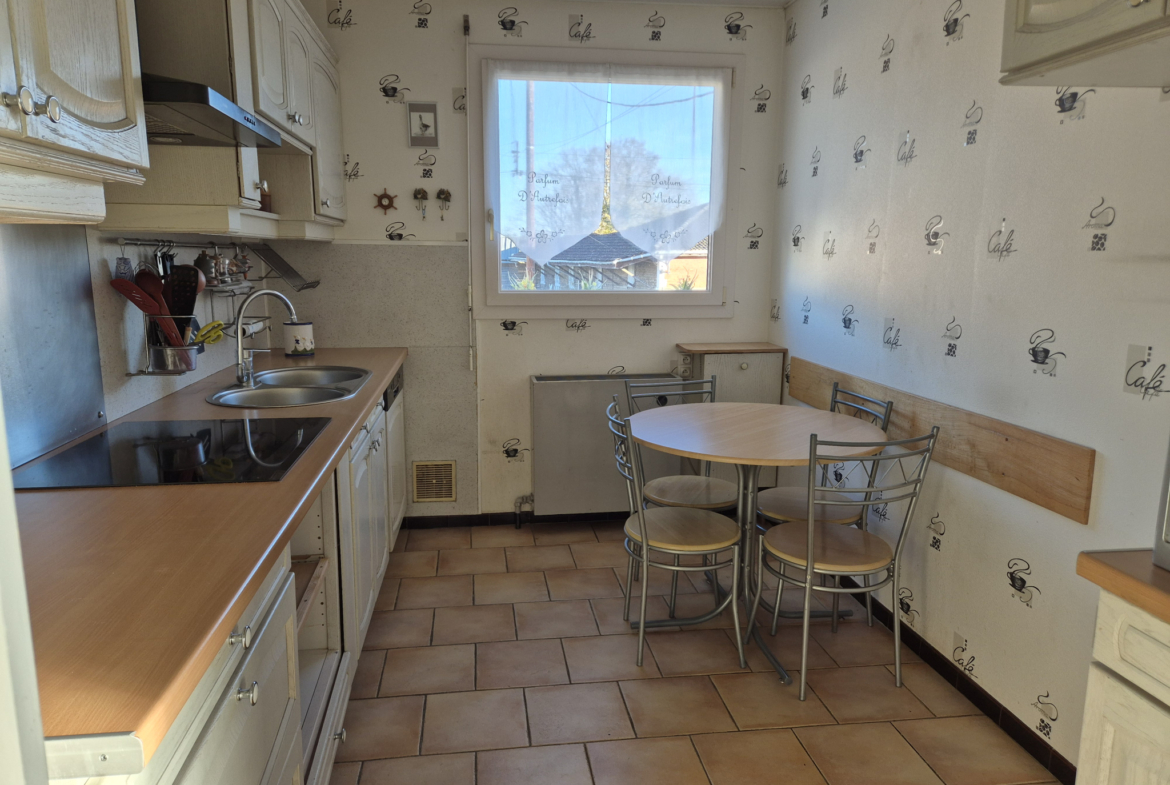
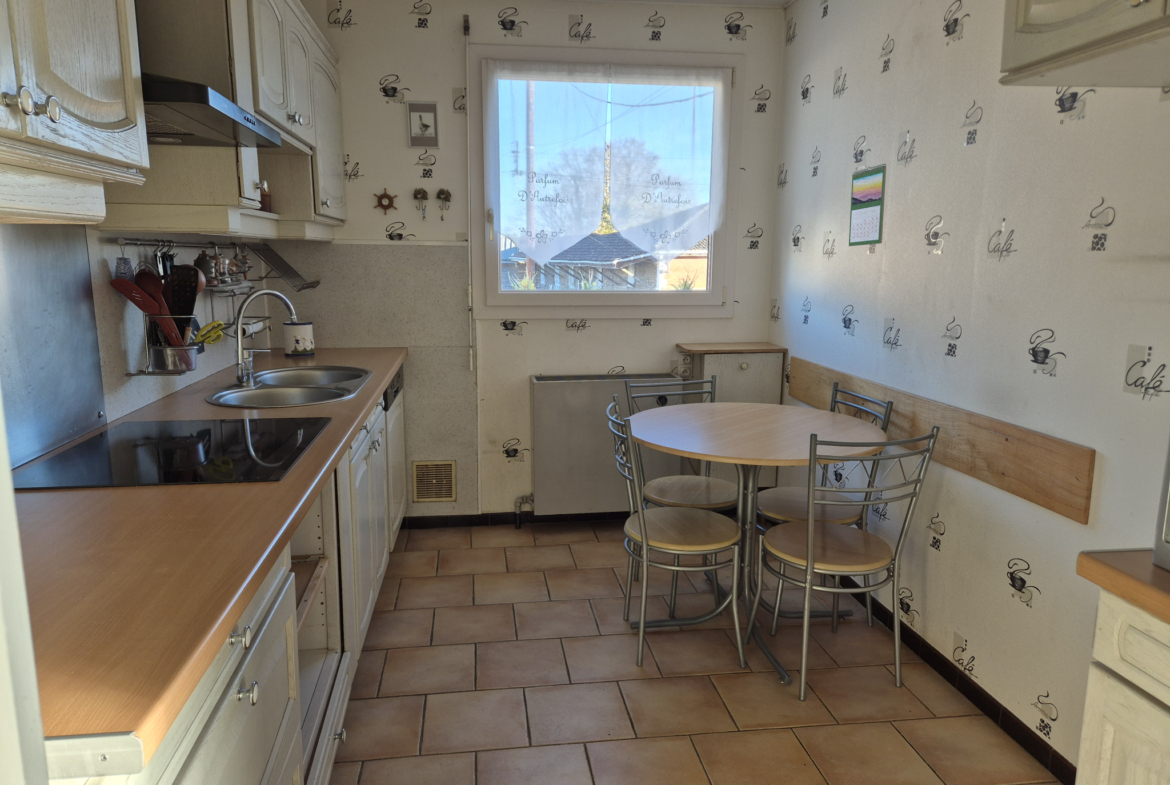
+ calendar (866, 205)
